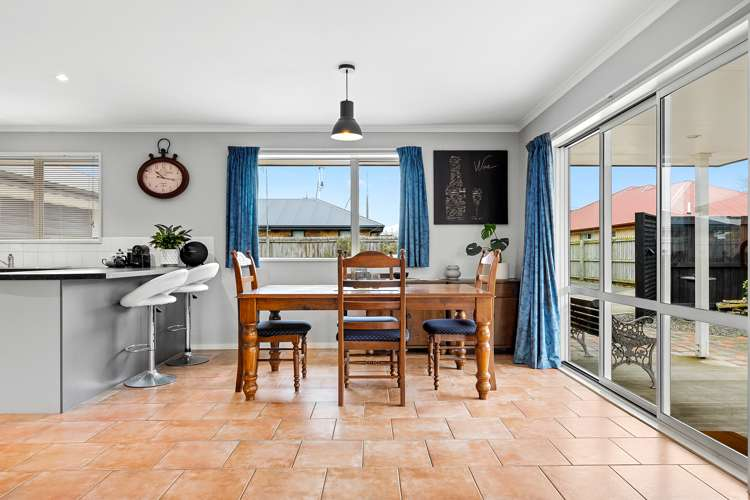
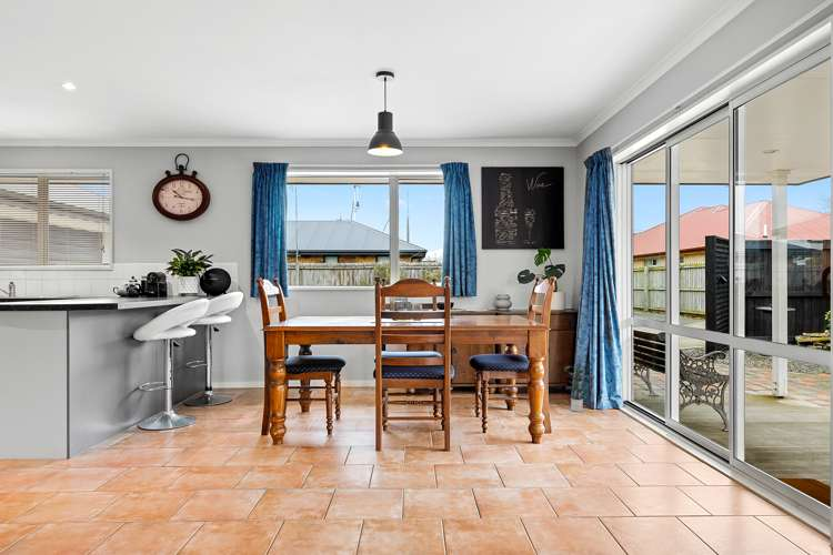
+ potted plant (580, 389)
